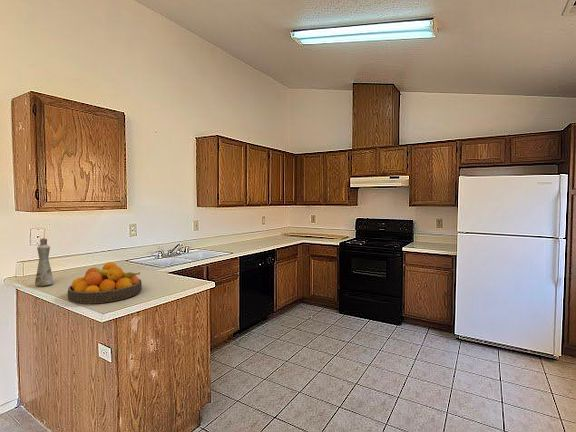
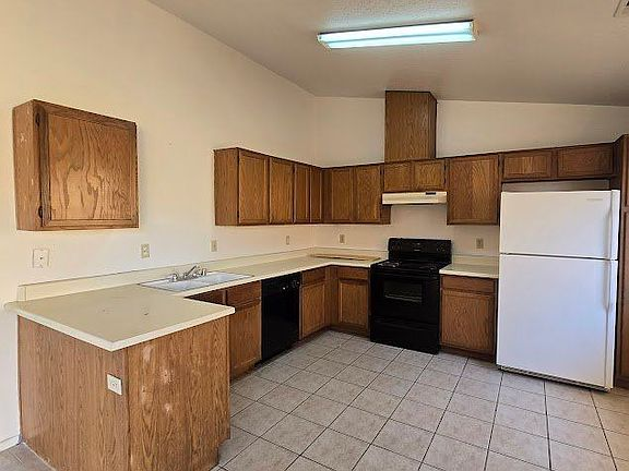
- bottle (43, 261)
- fruit bowl (106, 279)
